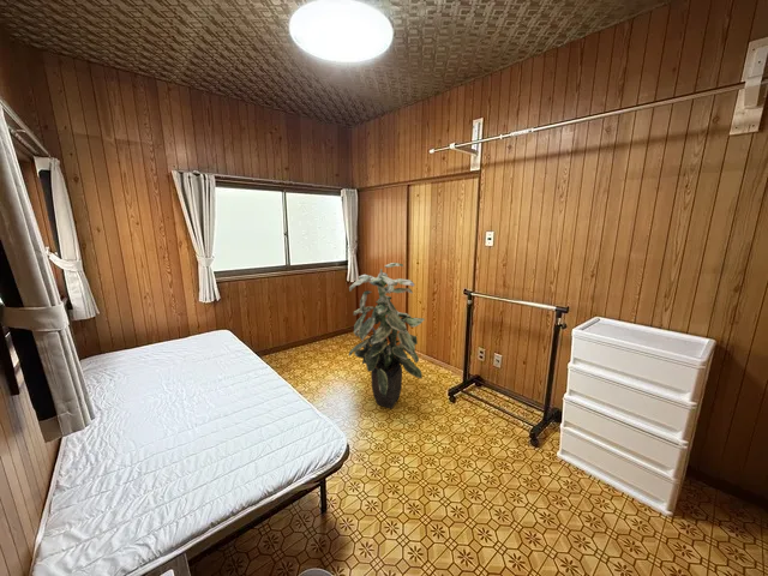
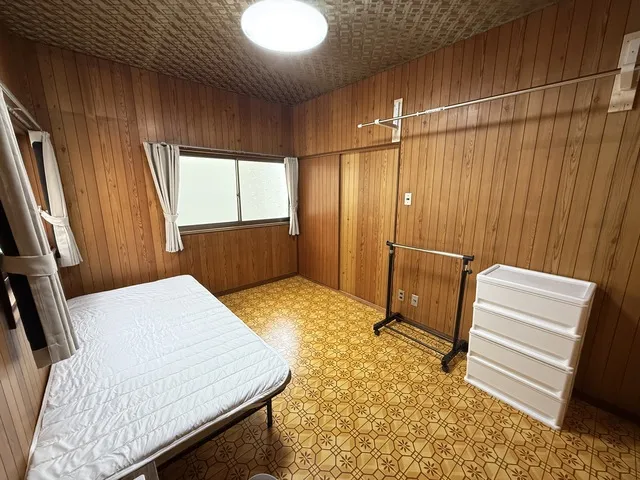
- indoor plant (388, 338)
